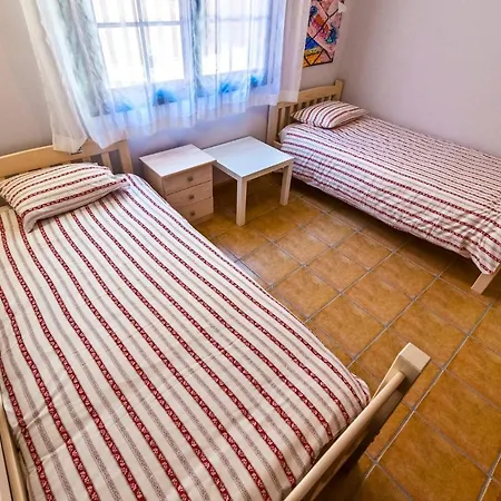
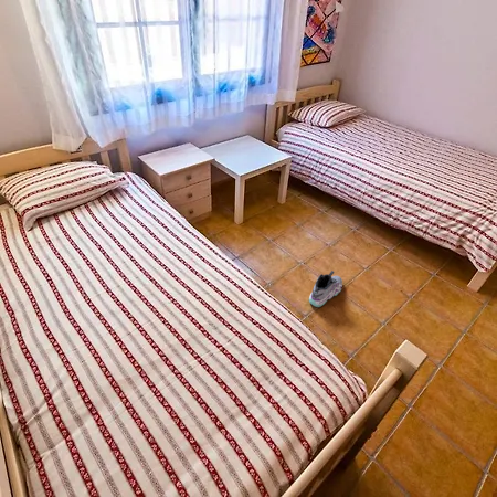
+ sneaker (329, 282)
